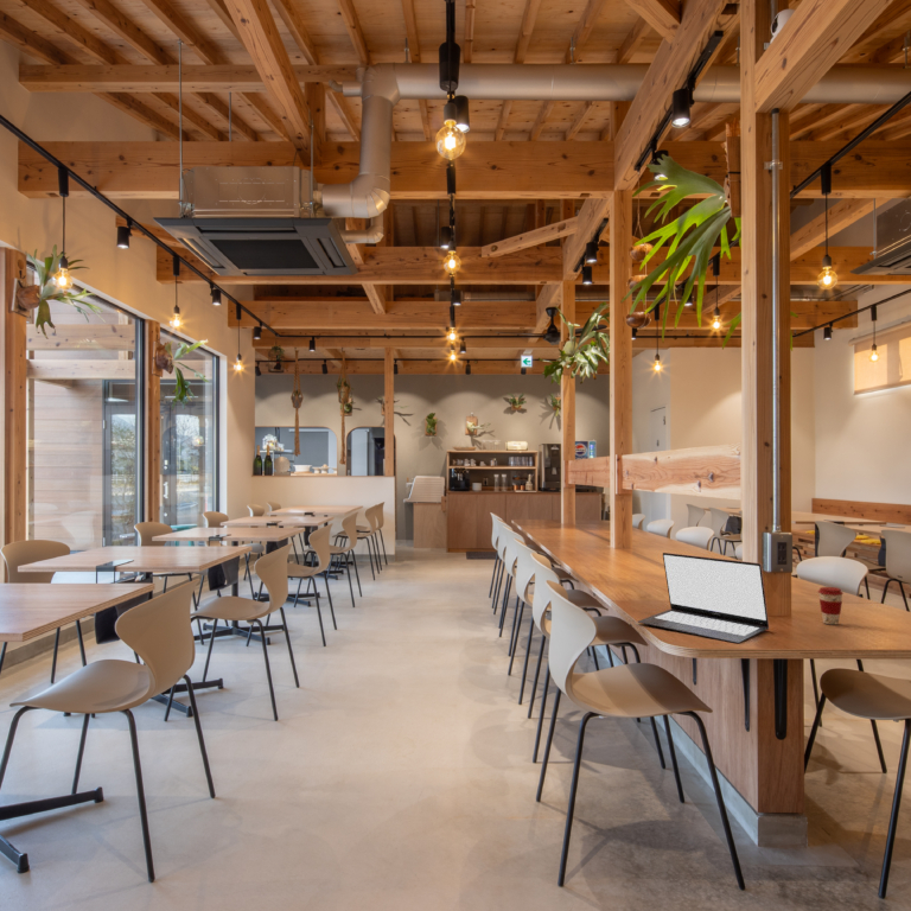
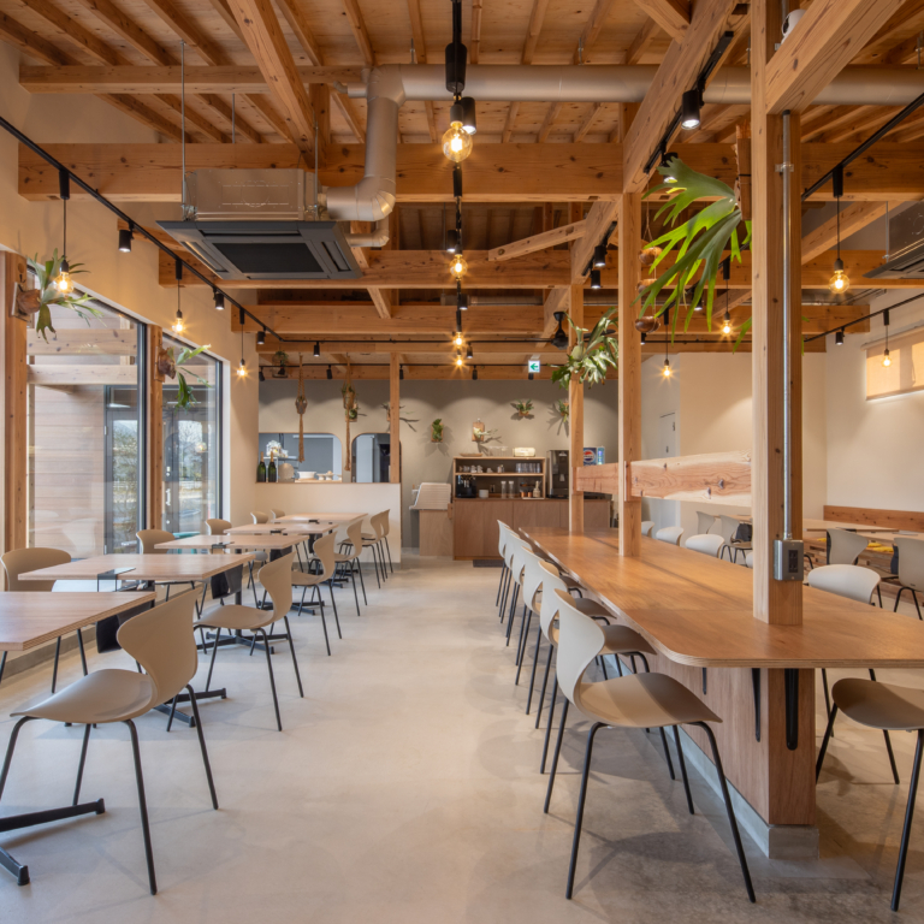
- coffee cup (830, 605)
- laptop (701, 593)
